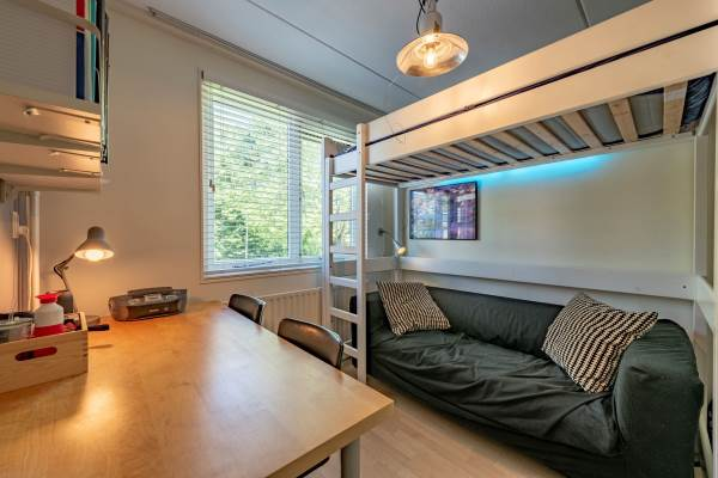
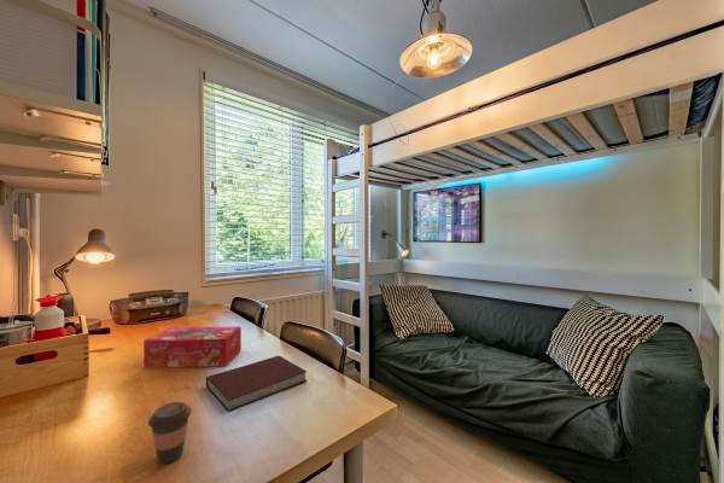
+ tissue box (195, 345)
+ notebook (257, 378)
+ coffee cup (170, 432)
